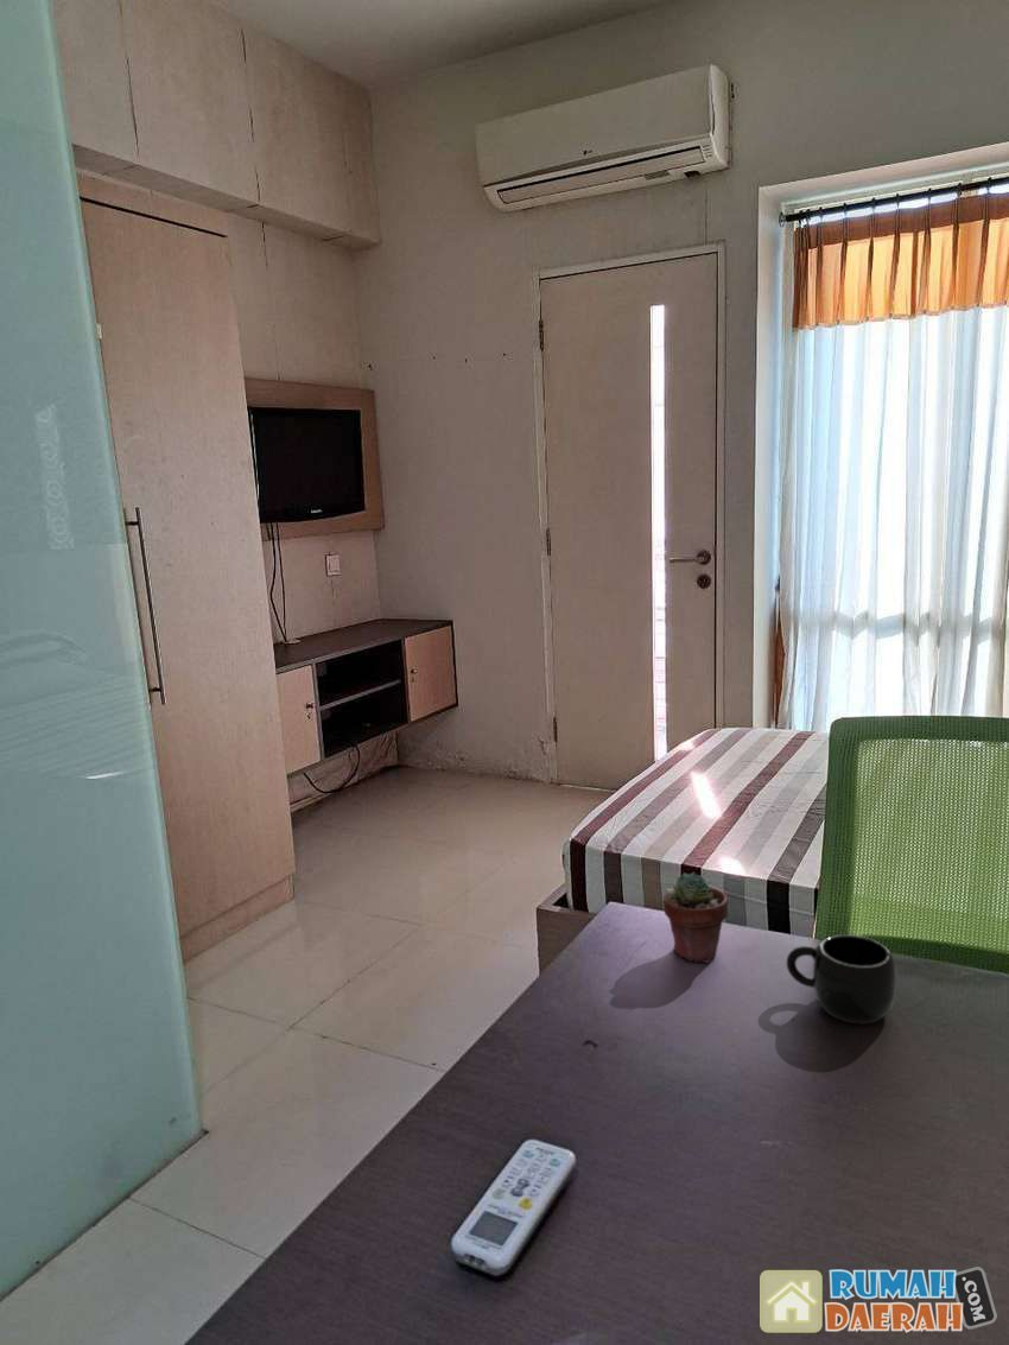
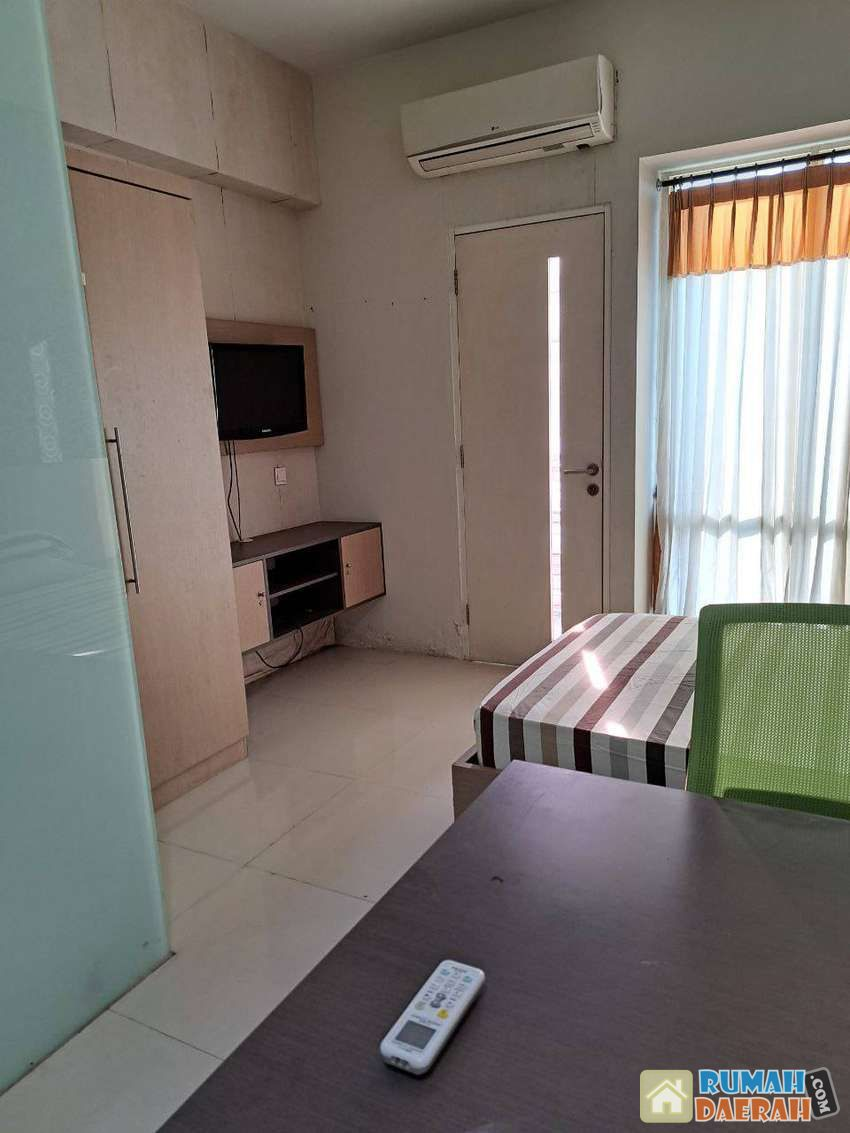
- mug (846, 975)
- potted succulent (694, 913)
